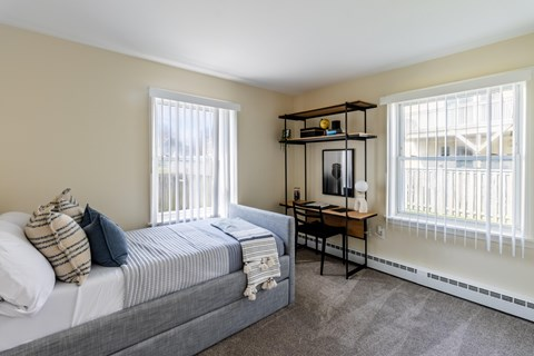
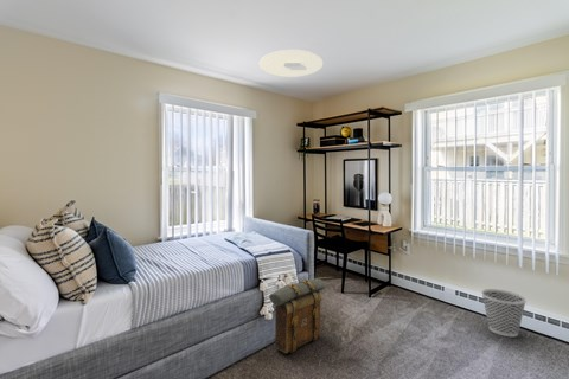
+ wastebasket (503, 313)
+ backpack (299, 311)
+ ceiling light (290, 62)
